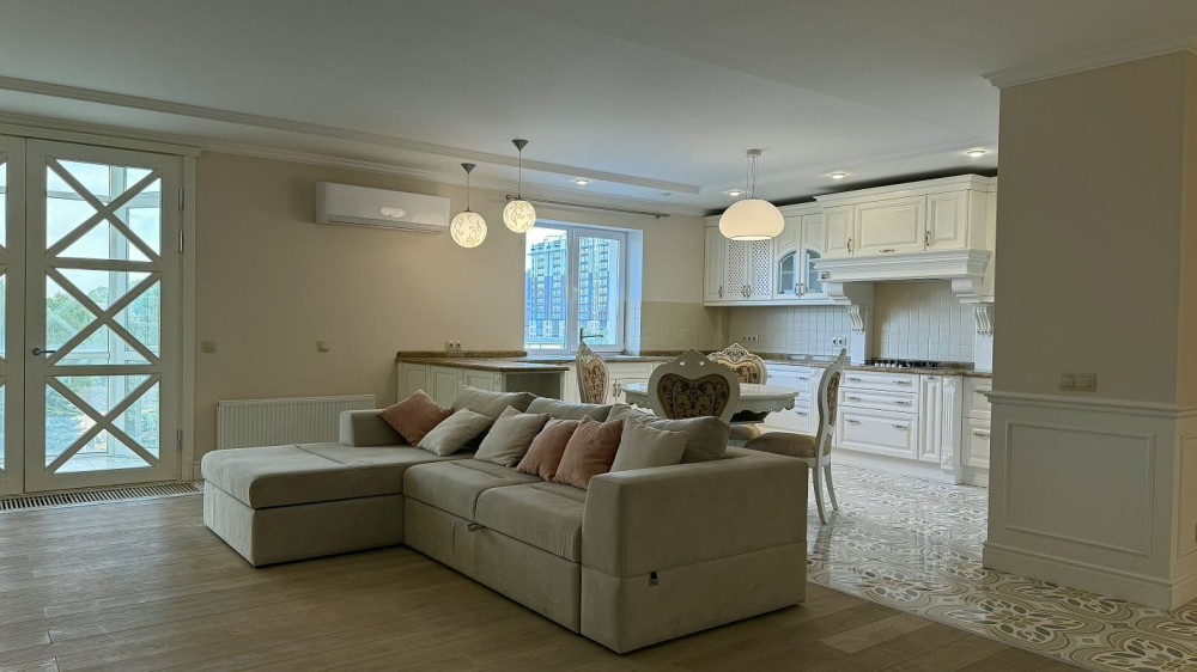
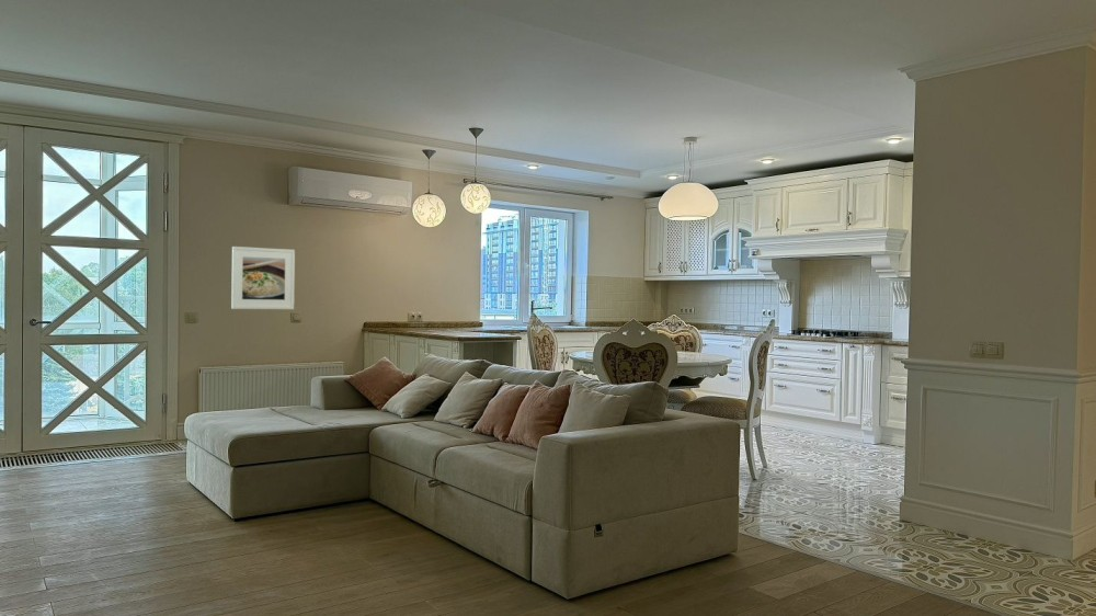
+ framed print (263, 278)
